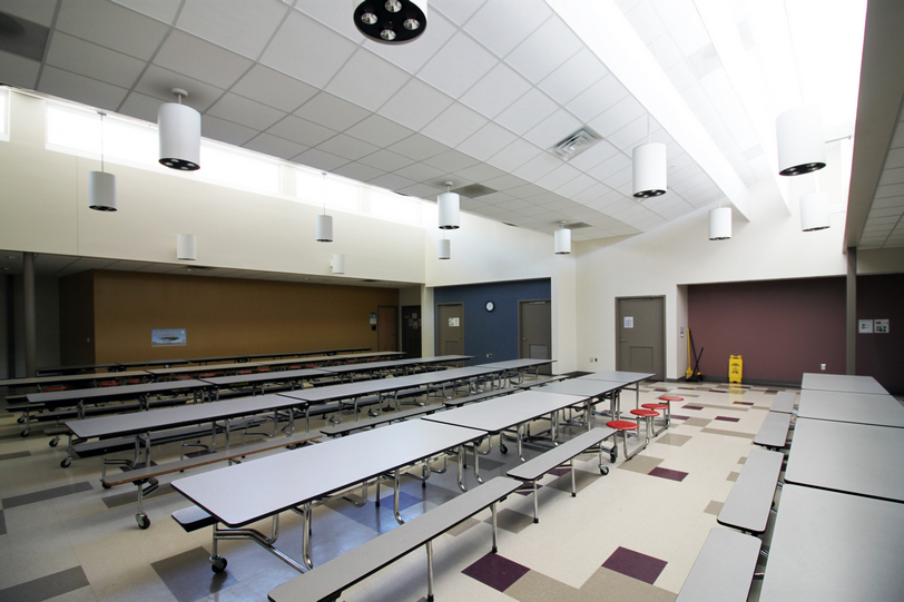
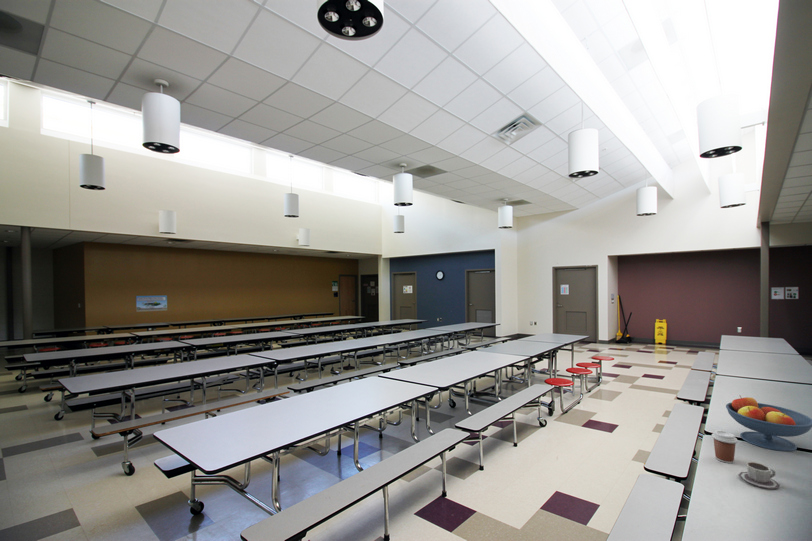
+ coffee cup (724, 446)
+ cup (758, 474)
+ fruit bowl (767, 422)
